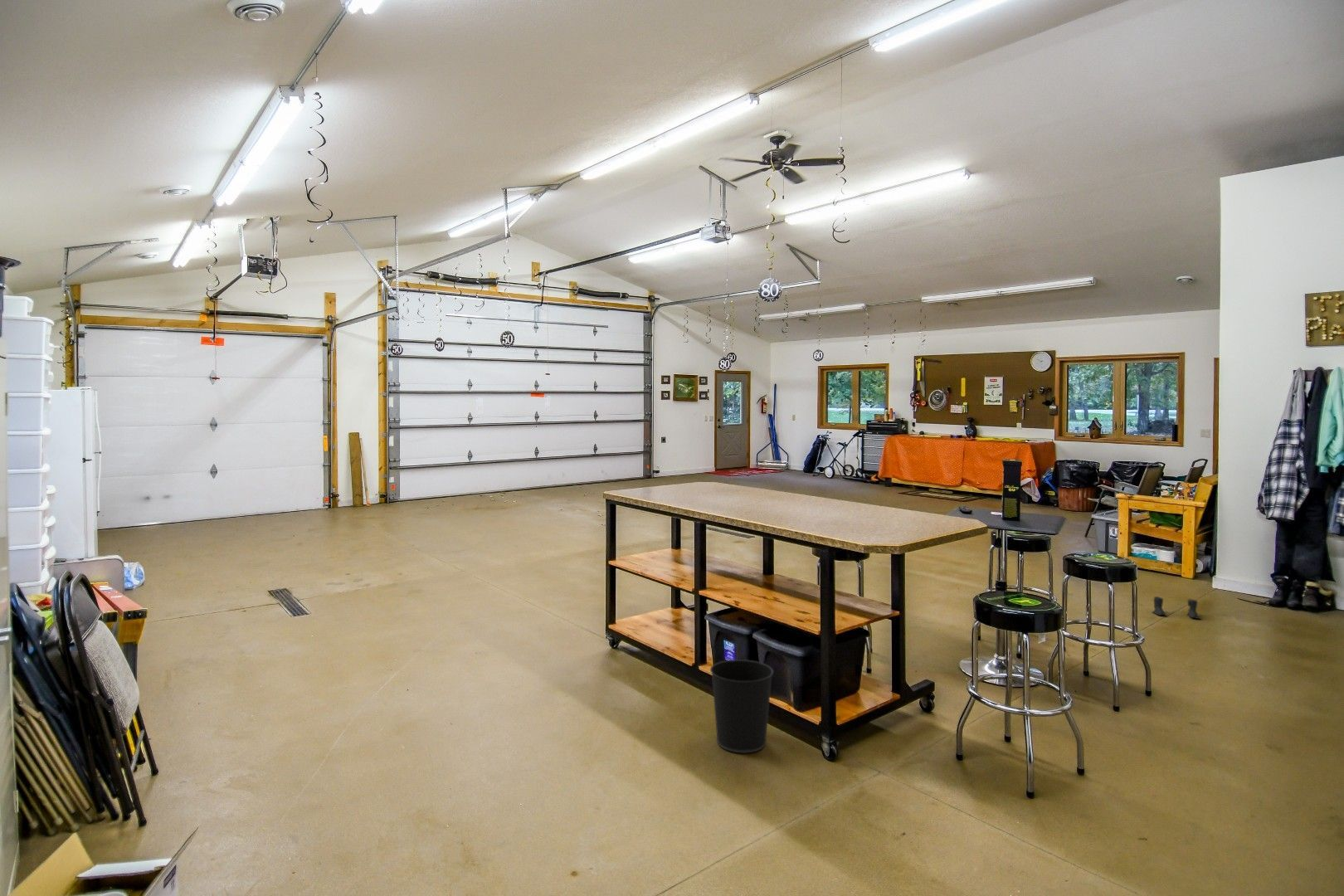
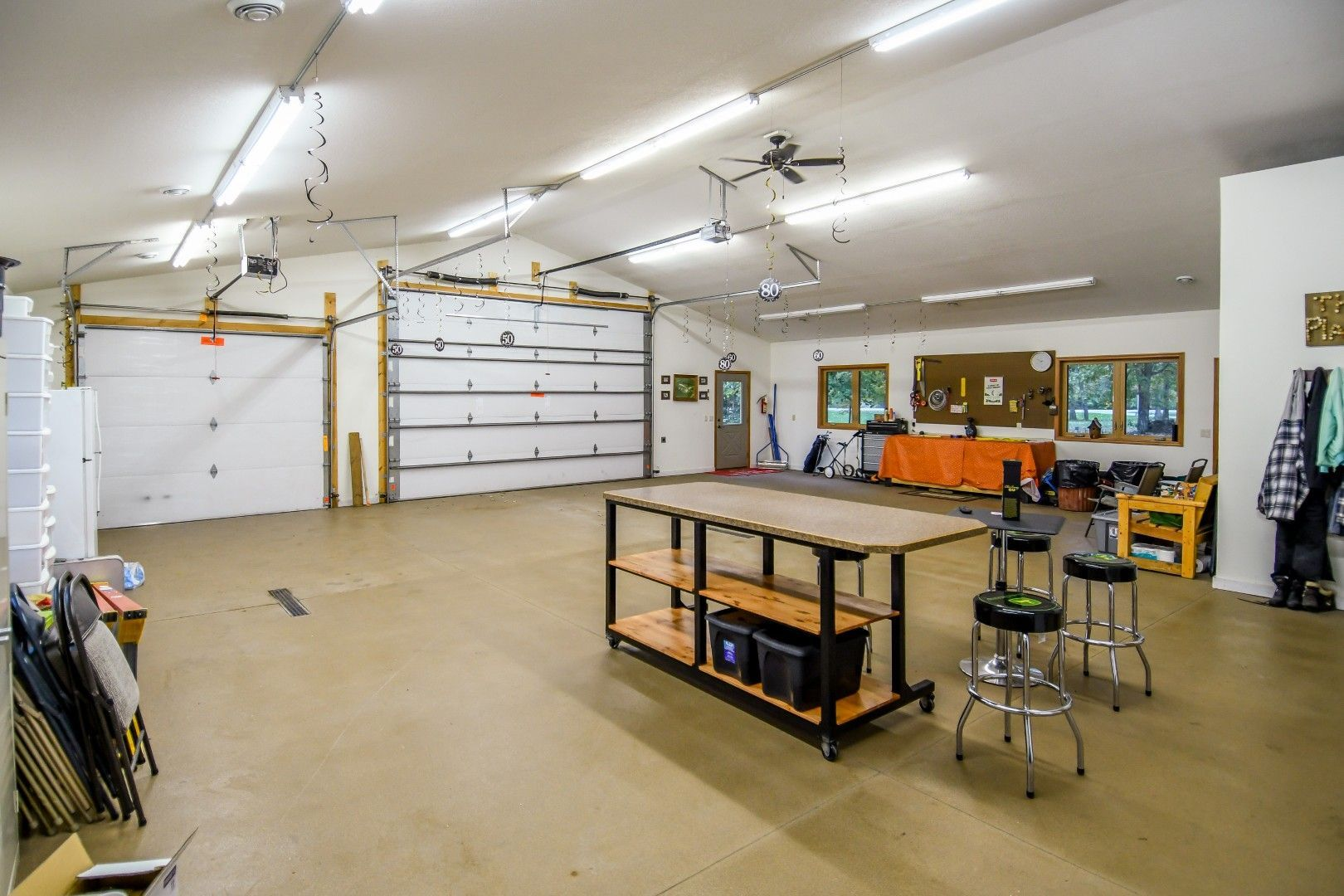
- wastebasket (741, 705)
- boots (1188, 605)
